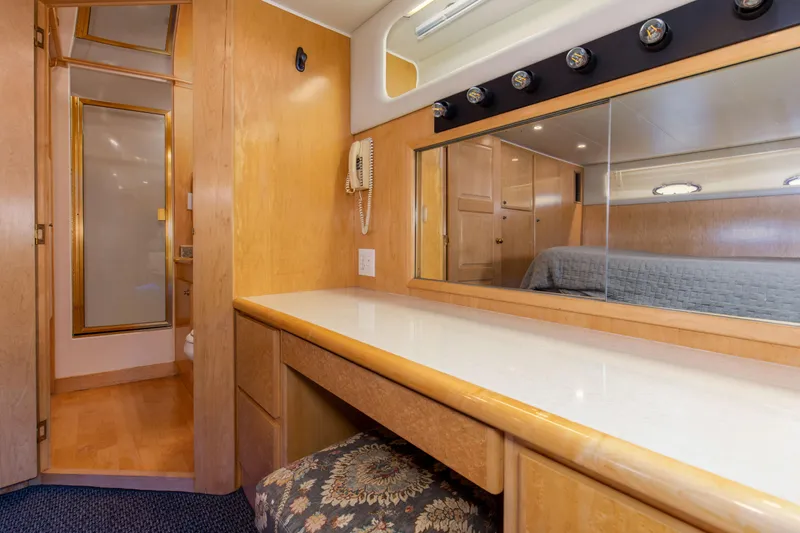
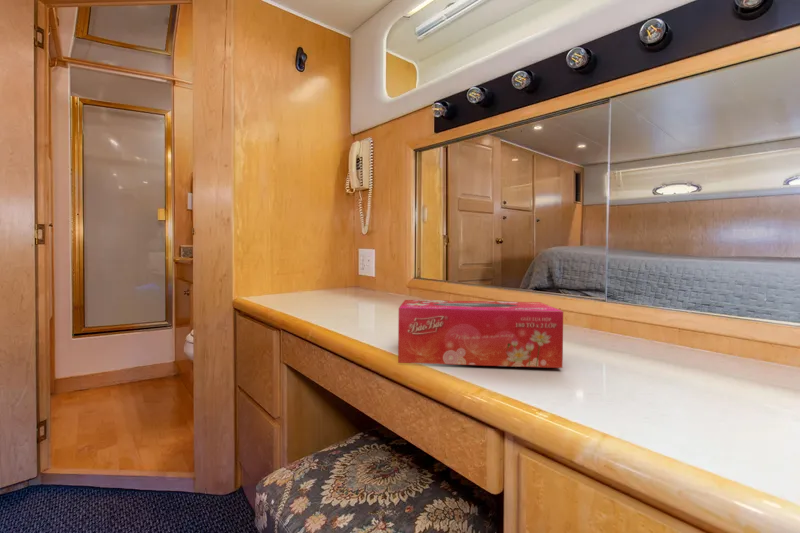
+ tissue box (474, 330)
